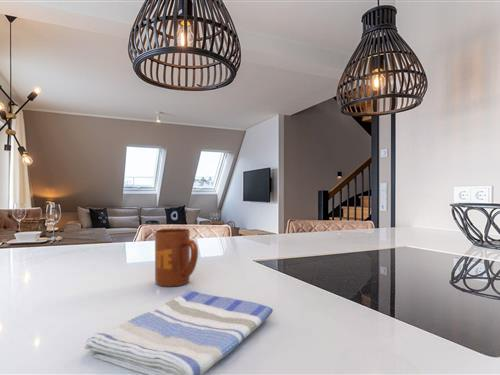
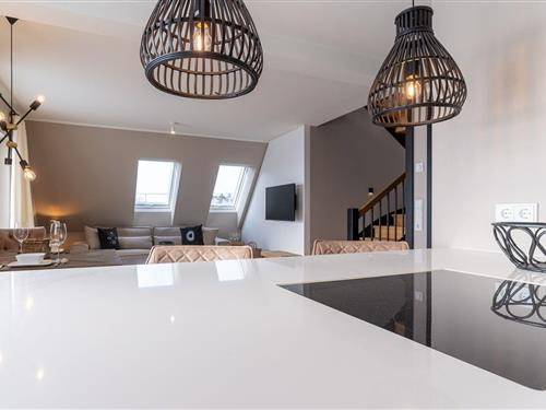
- mug (178, 257)
- dish towel (190, 325)
